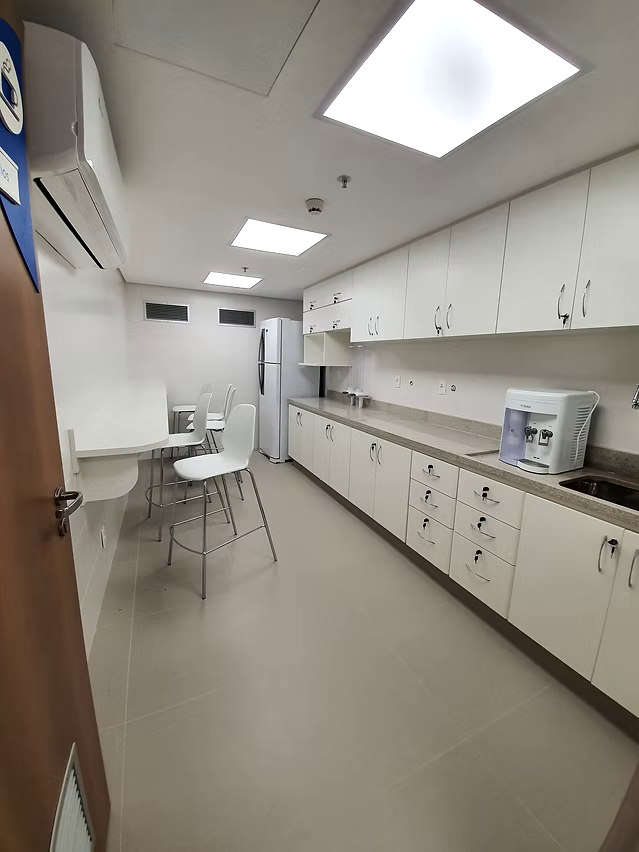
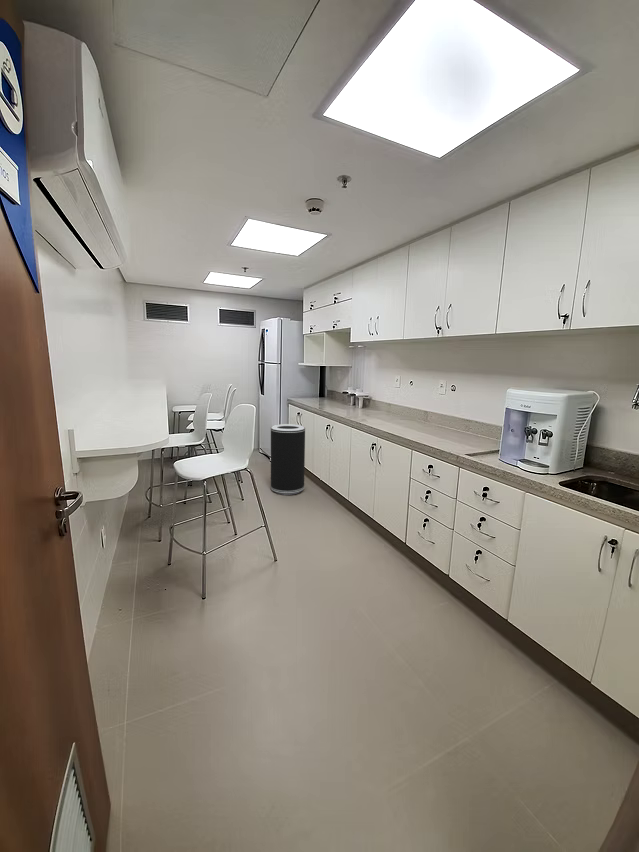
+ trash bin (287, 458)
